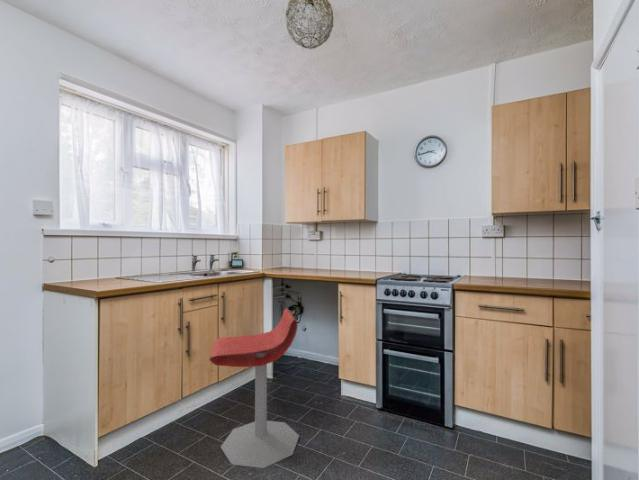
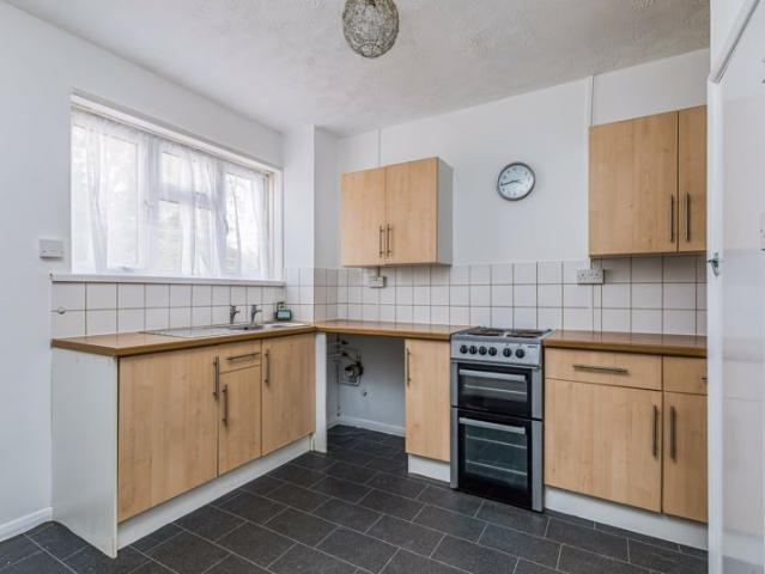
- stool (255, 379)
